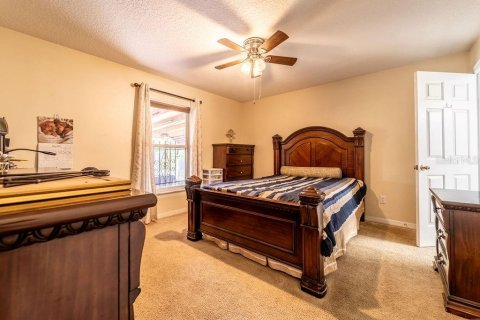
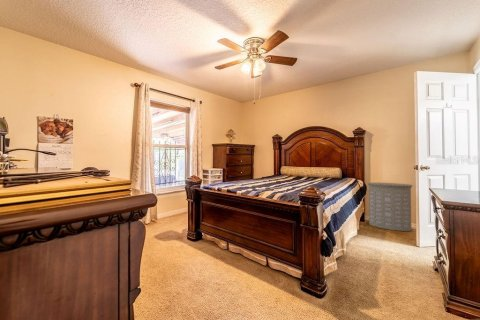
+ laundry hamper (388, 205)
